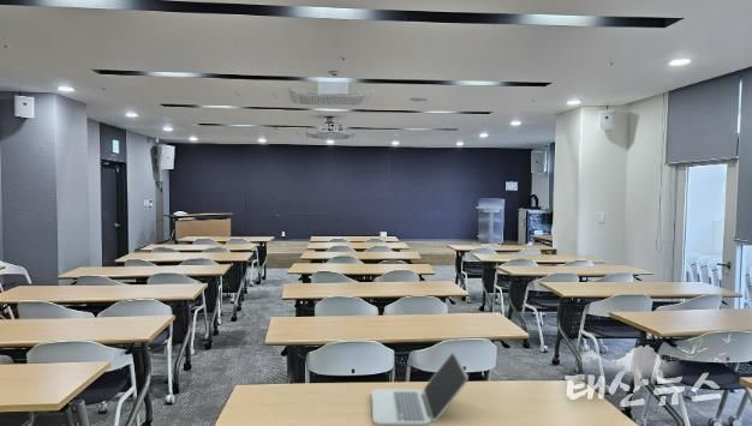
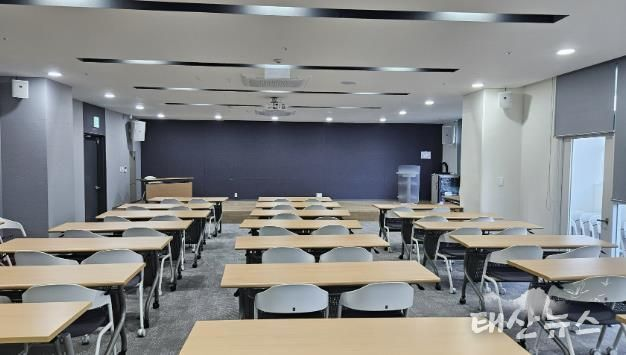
- laptop (416, 389)
